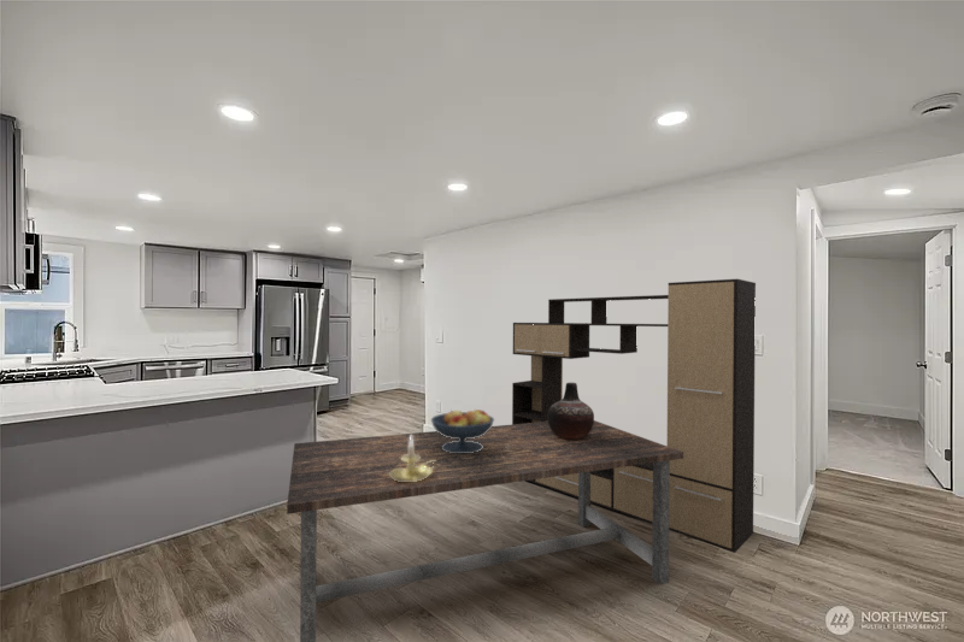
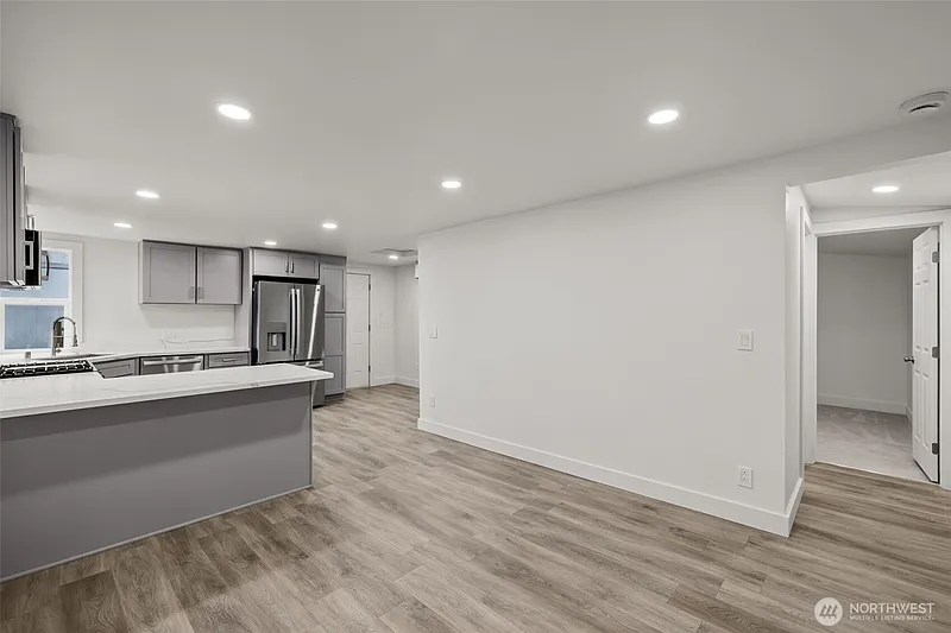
- vase (570, 408)
- media console (607, 352)
- dining table (477, 487)
- candle holder (413, 454)
- fruit bowl (462, 428)
